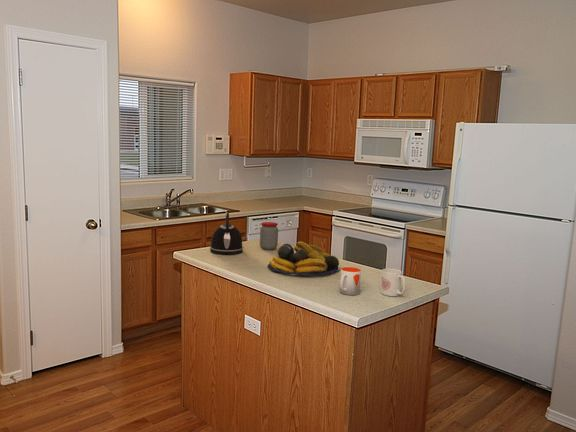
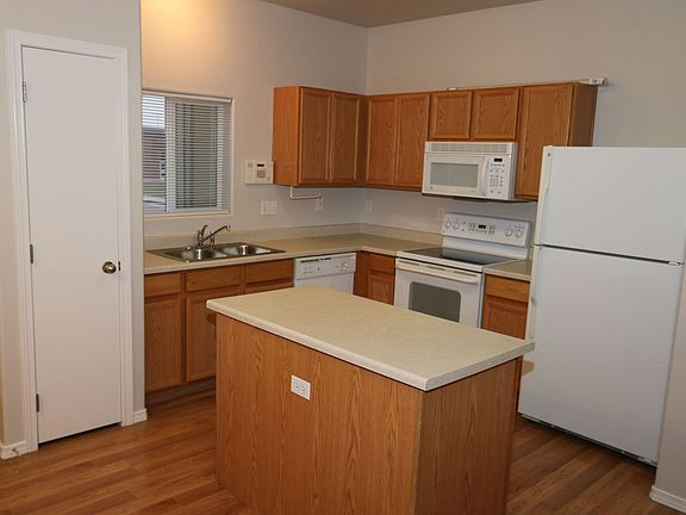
- mug (348, 281)
- jar (268, 235)
- fruit bowl (303, 255)
- kettle (227, 231)
- mug (394, 283)
